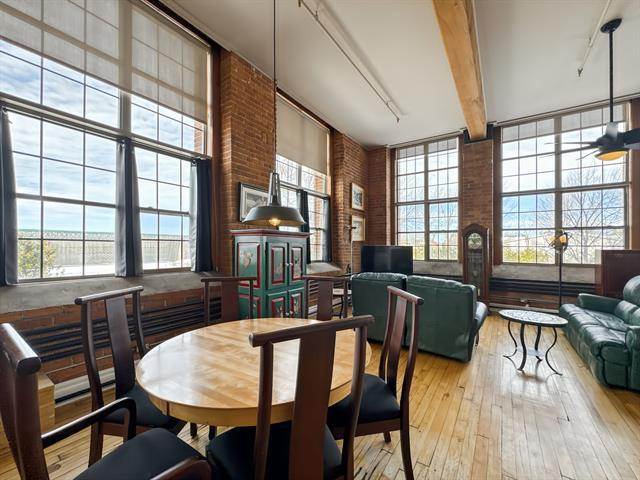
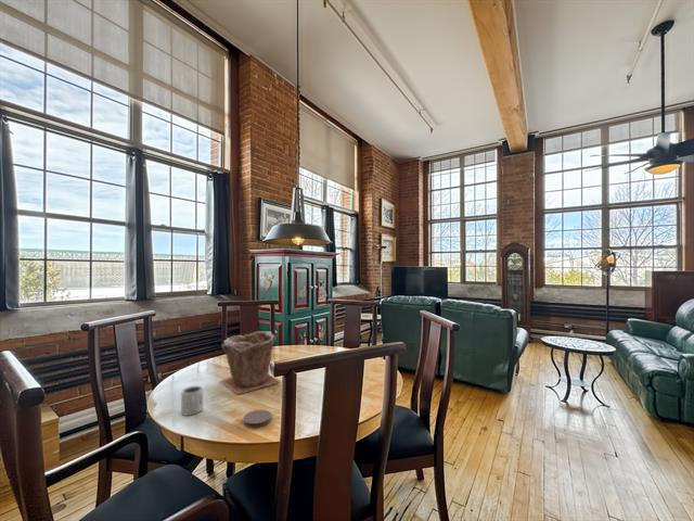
+ plant pot (249, 358)
+ cup (192, 401)
+ coaster (257, 418)
